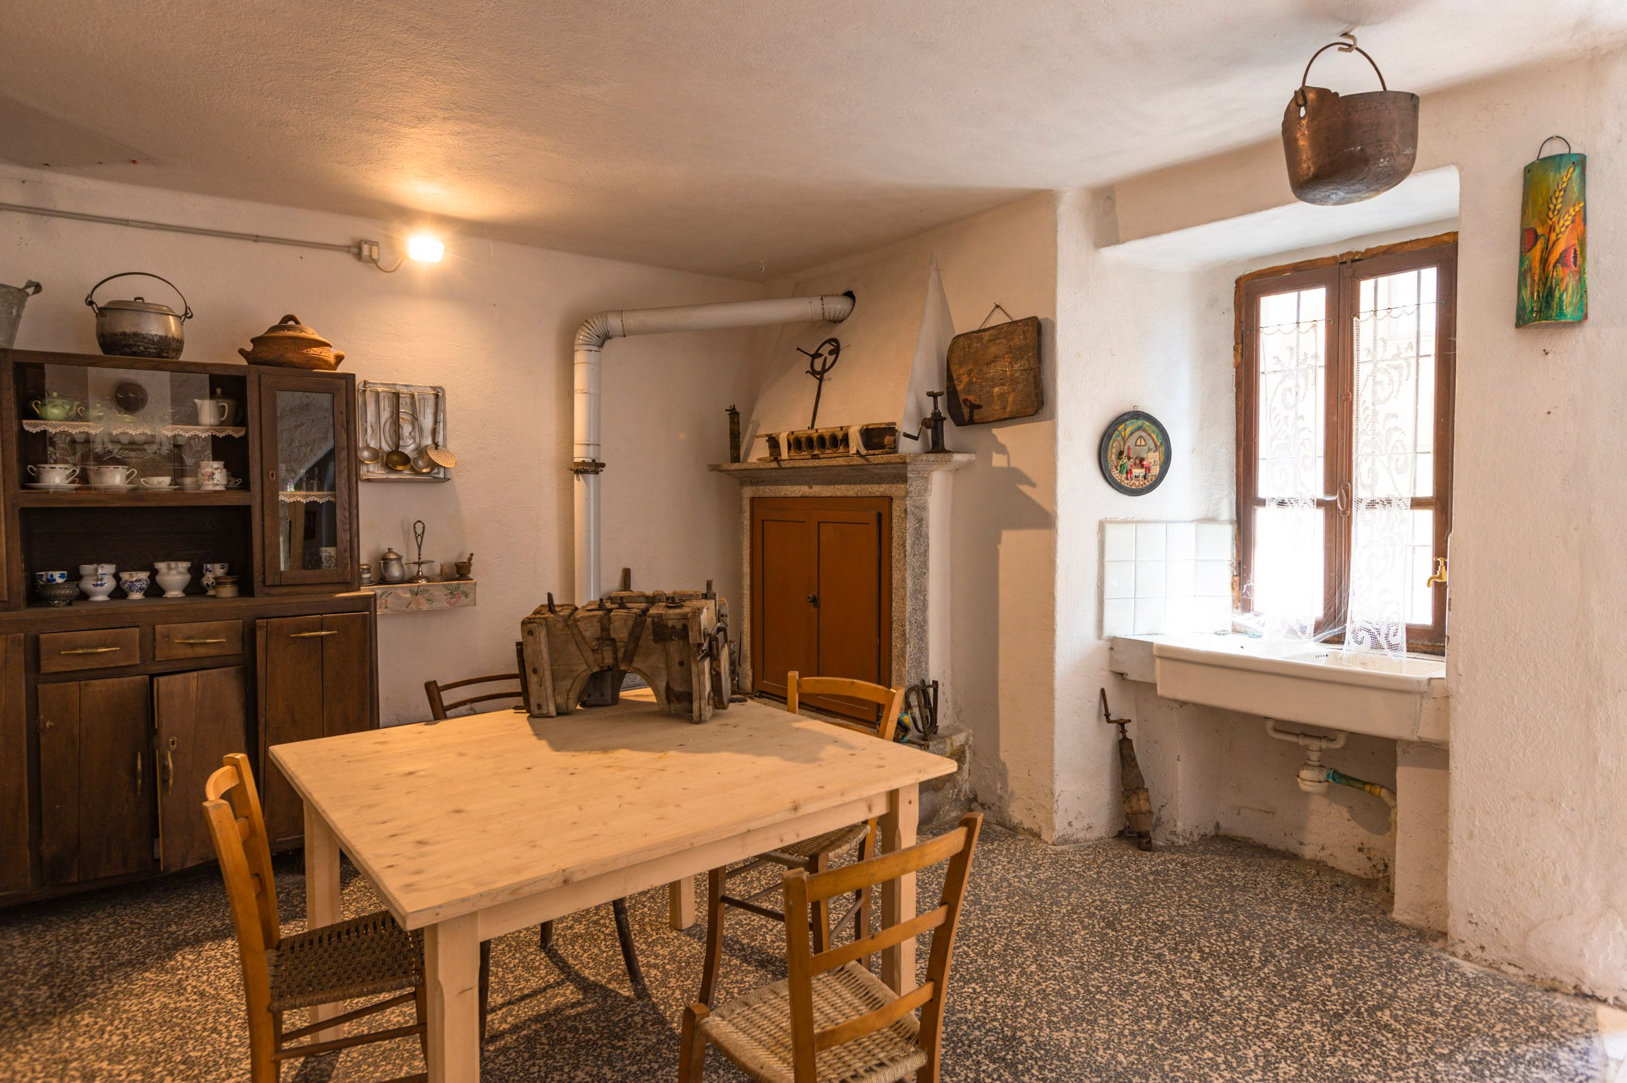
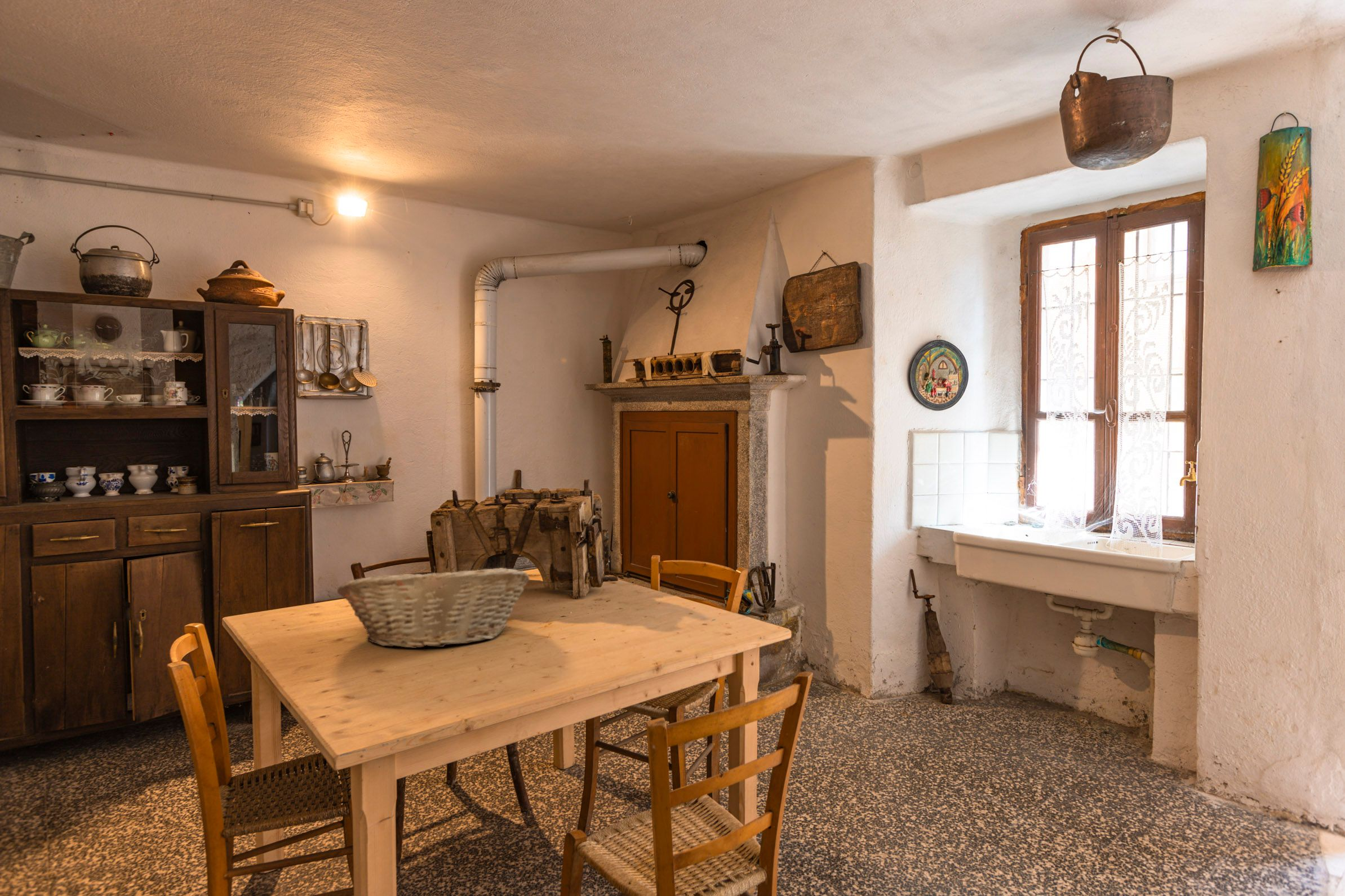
+ fruit basket (437, 598)
